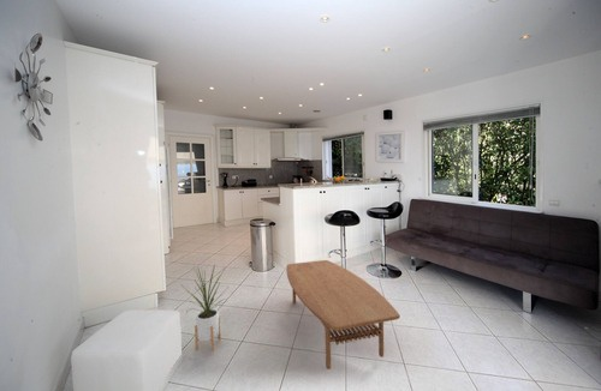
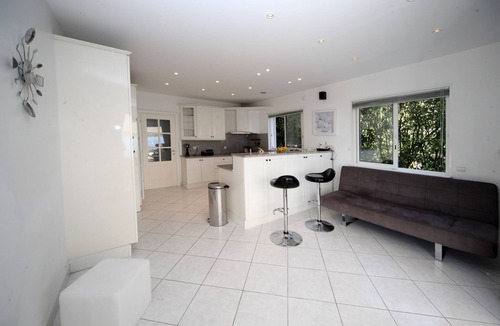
- coffee table (329, 305)
- house plant (208, 303)
